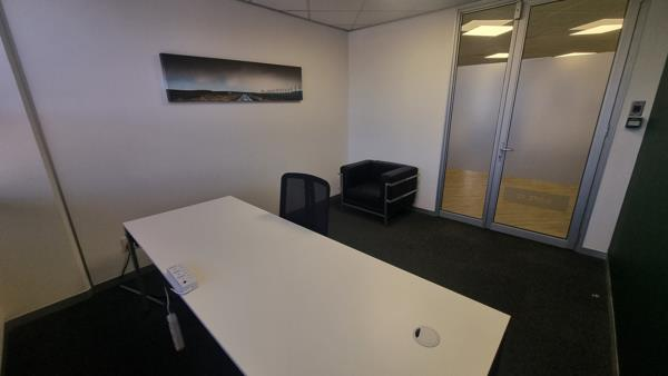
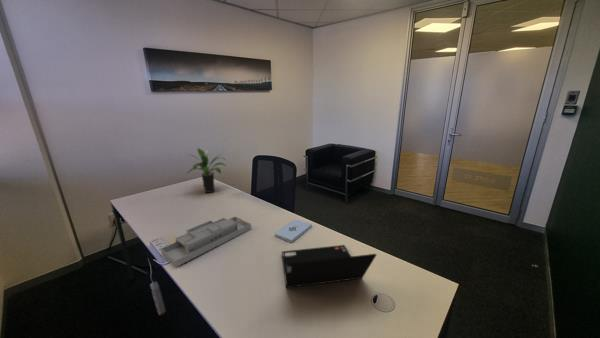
+ notepad (293, 229)
+ desk organizer (209, 233)
+ laptop computer (321, 254)
+ potted plant (208, 171)
